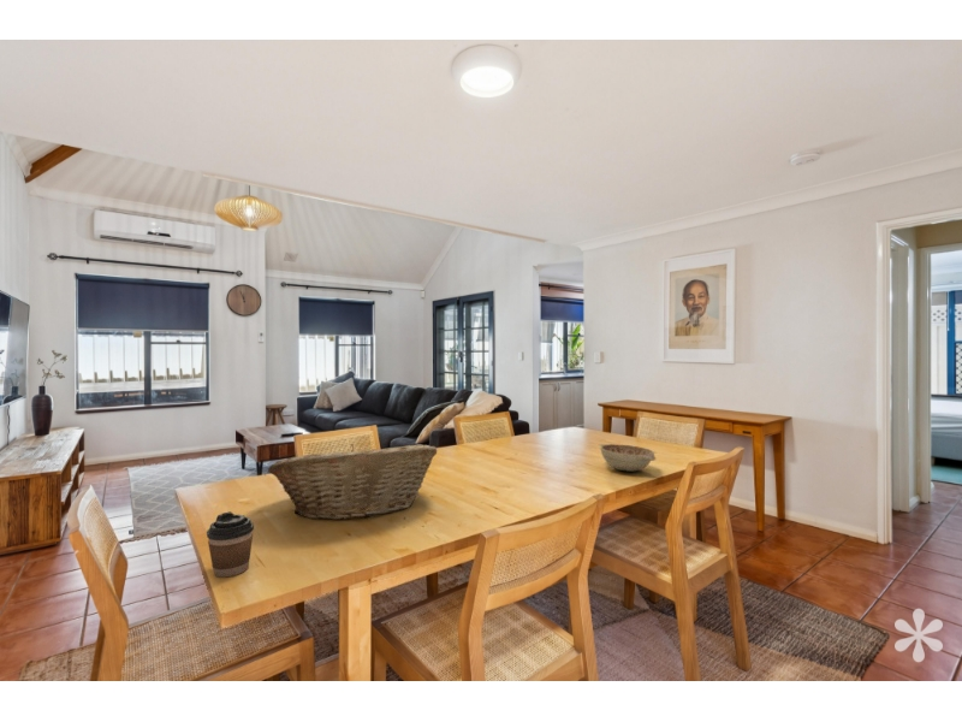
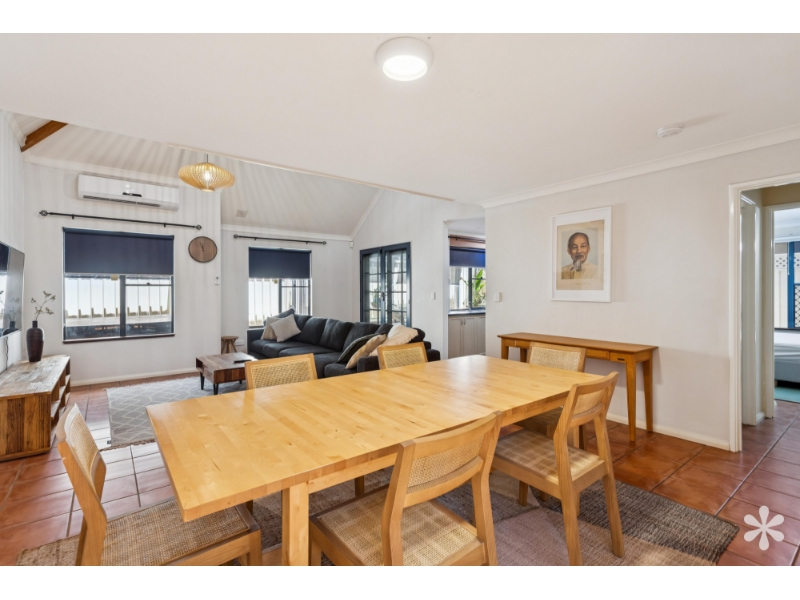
- coffee cup (231, 542)
- fruit basket (357, 473)
- decorative bowl (627, 458)
